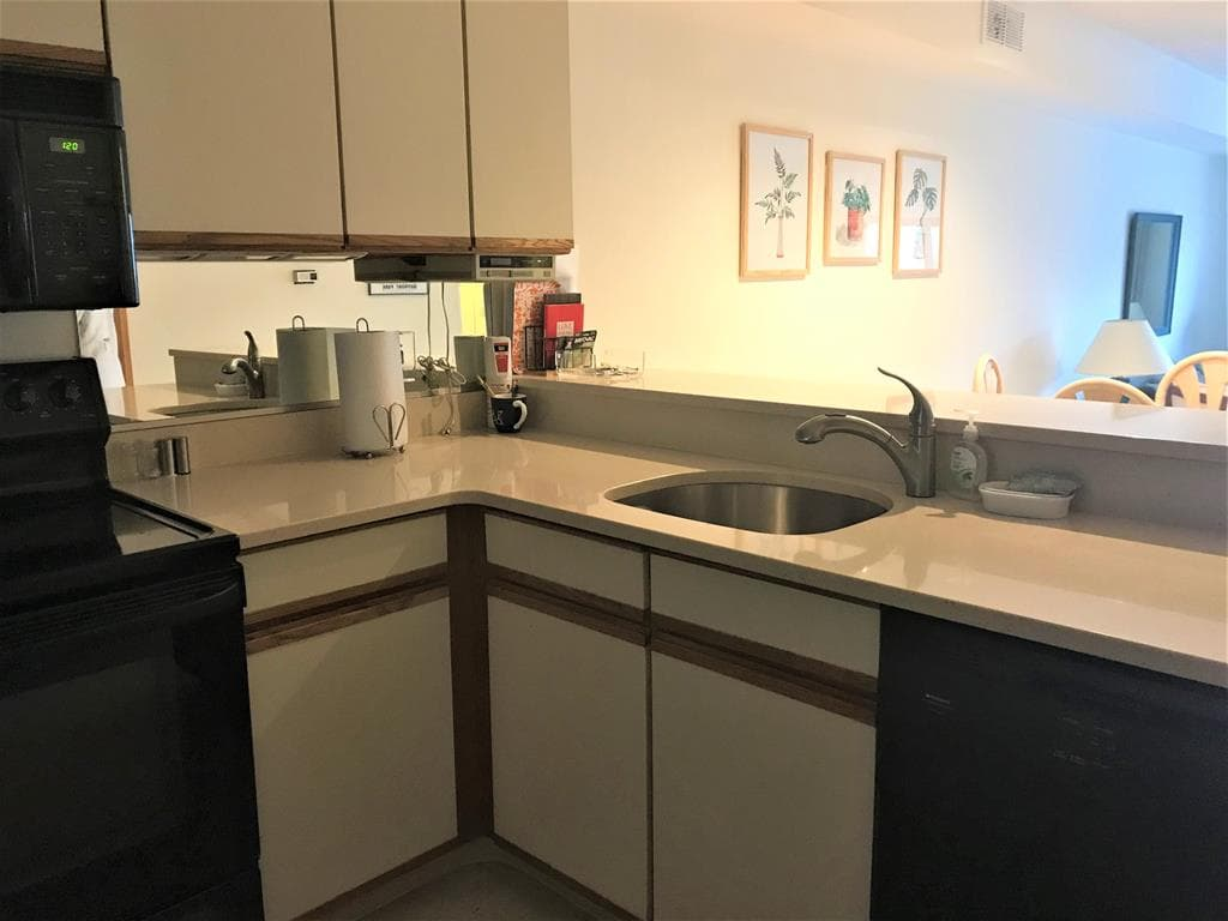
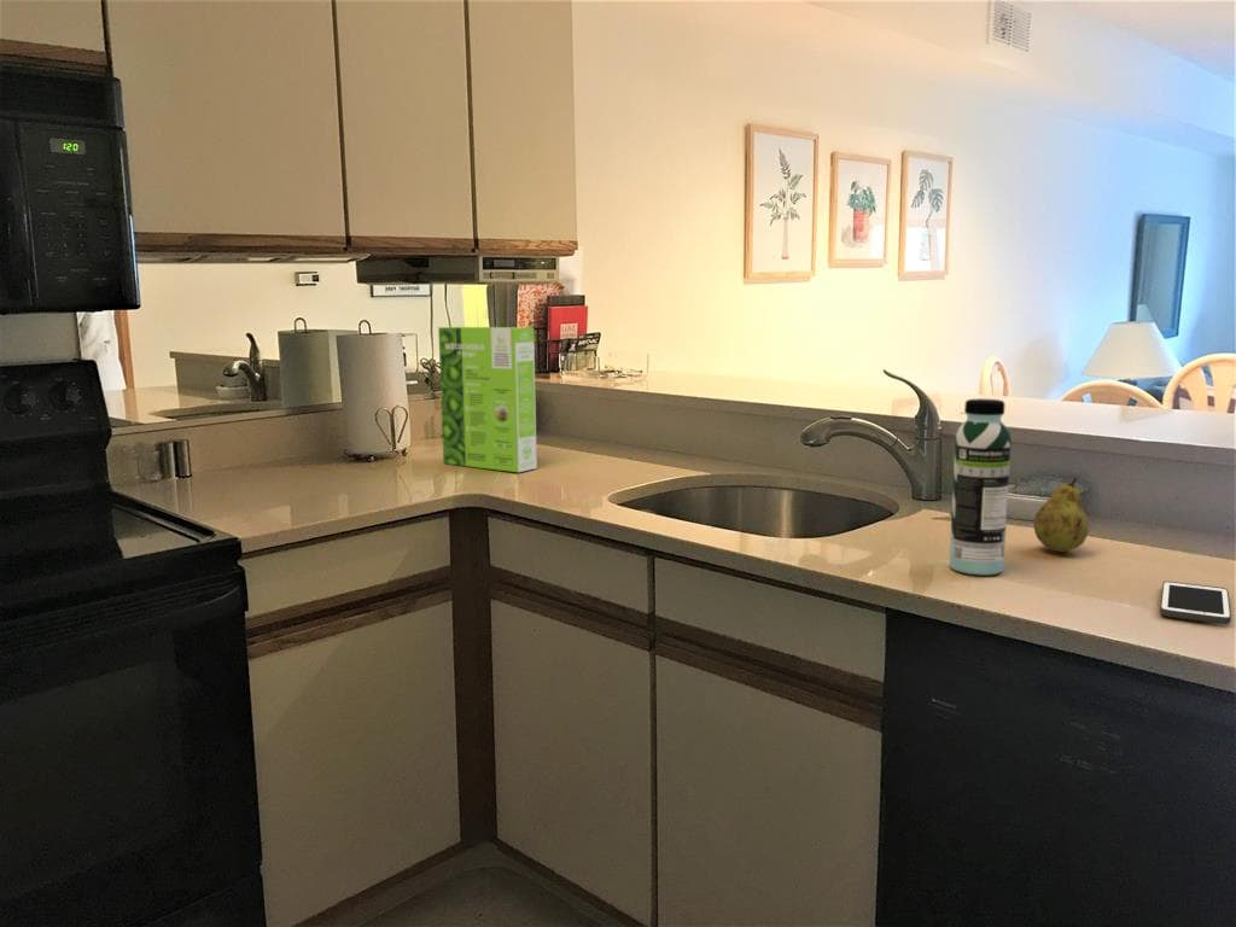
+ water bottle (980, 485)
+ fruit (1060, 513)
+ cell phone (1194, 601)
+ cake mix box (486, 397)
